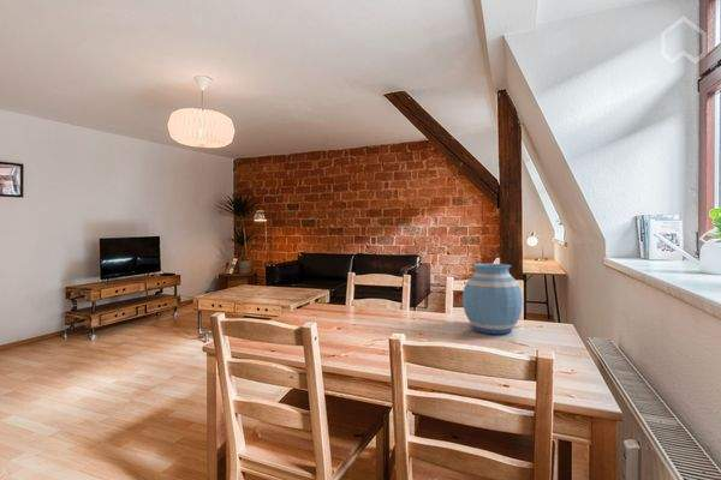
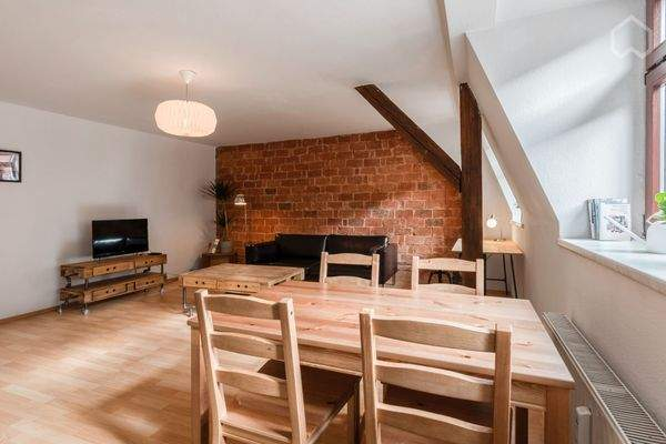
- vase (491, 296)
